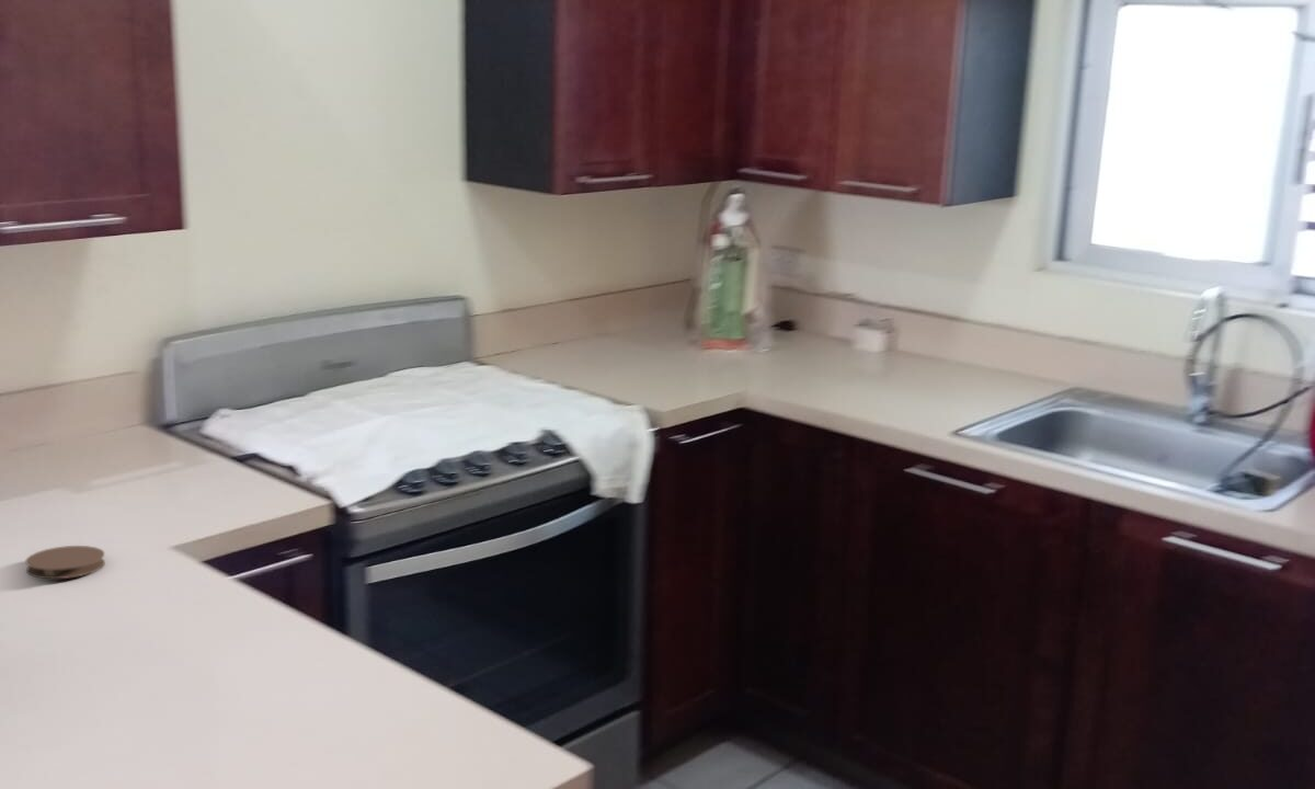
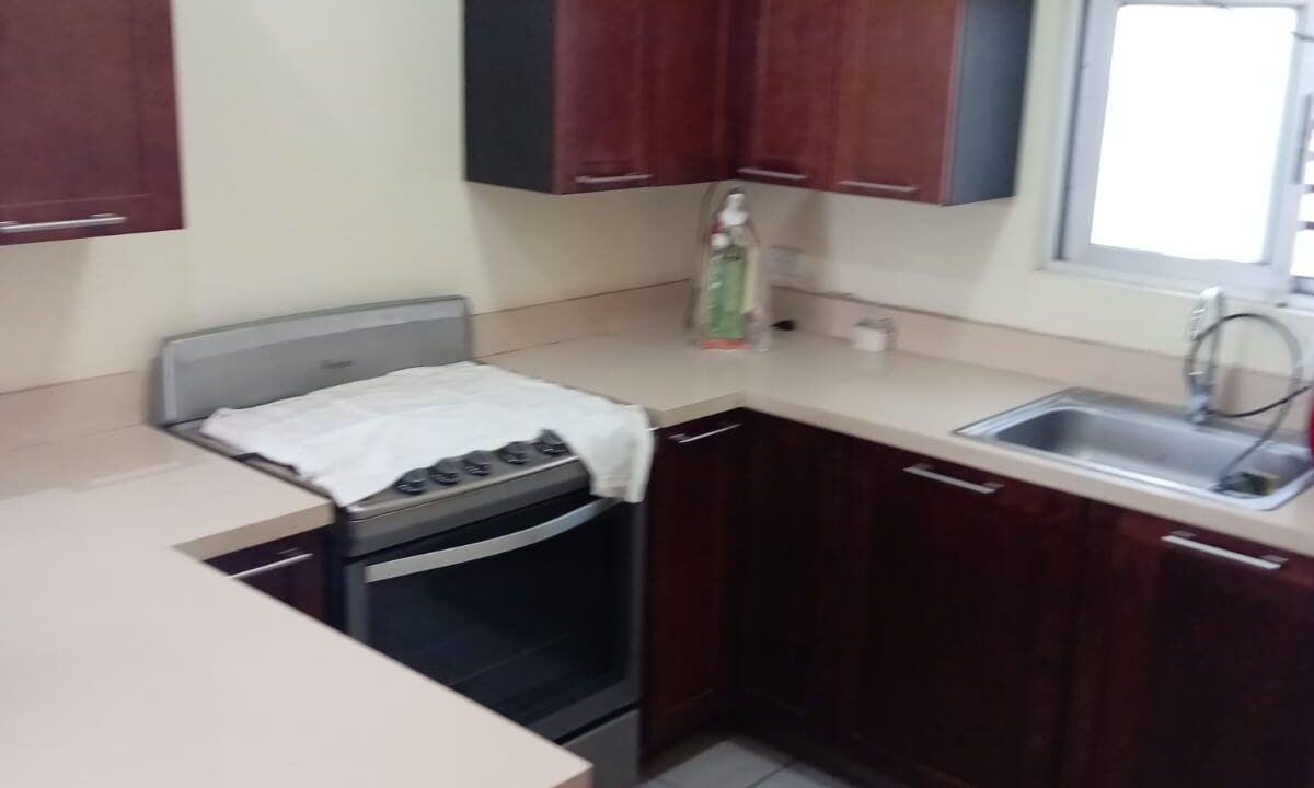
- coaster (66, 561)
